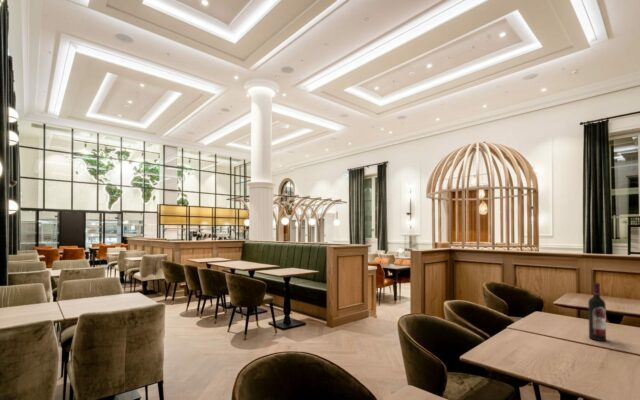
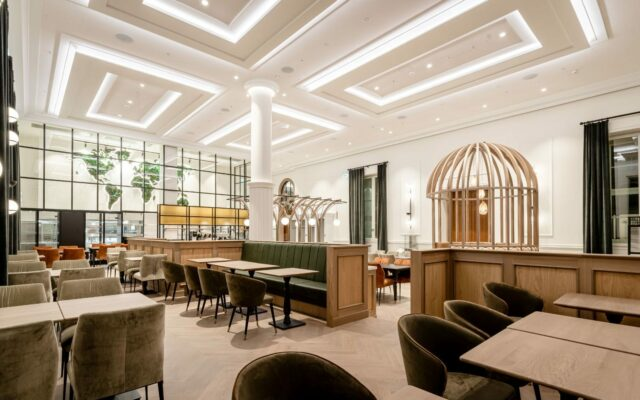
- wine bottle (596, 310)
